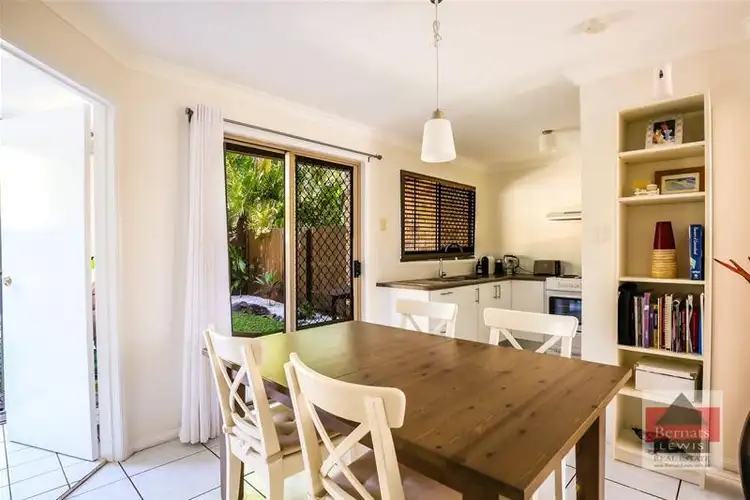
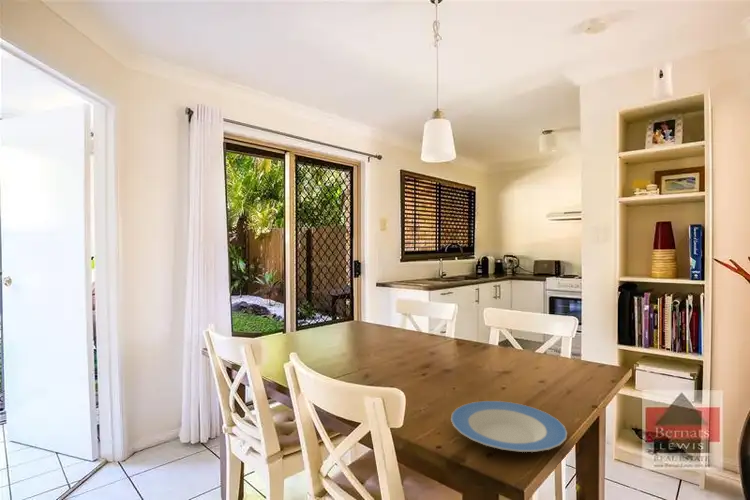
+ plate (506, 429)
